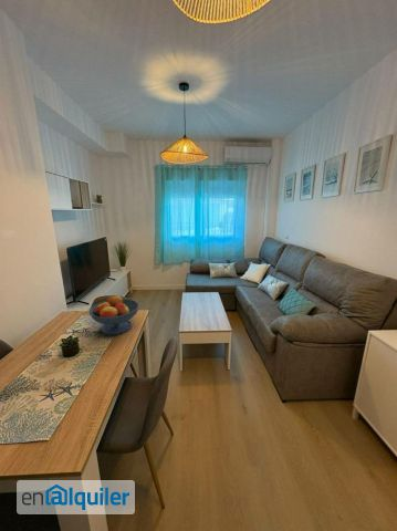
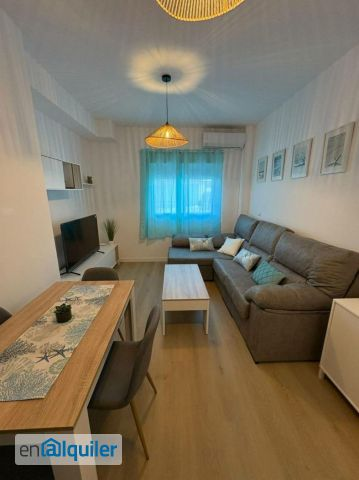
- fruit bowl (115, 313)
